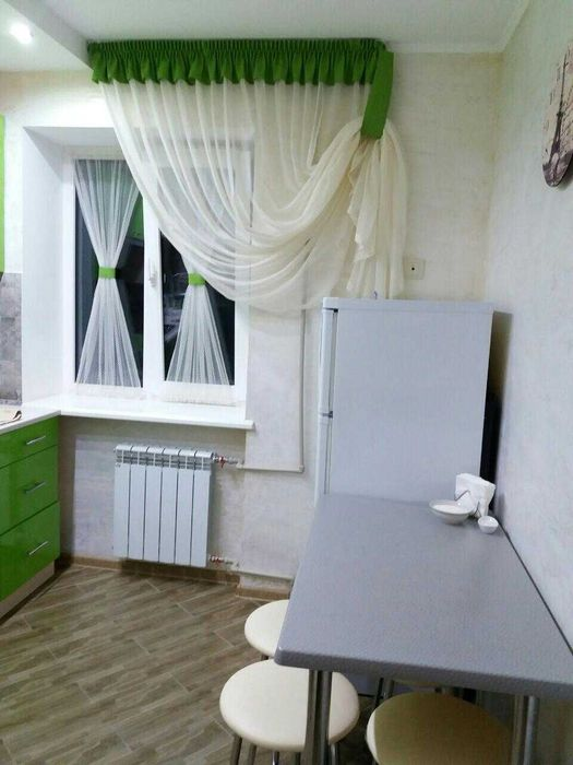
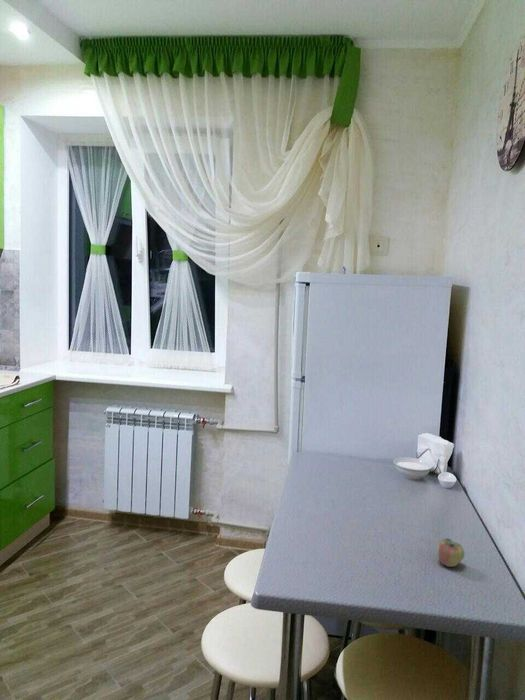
+ apple (447, 551)
